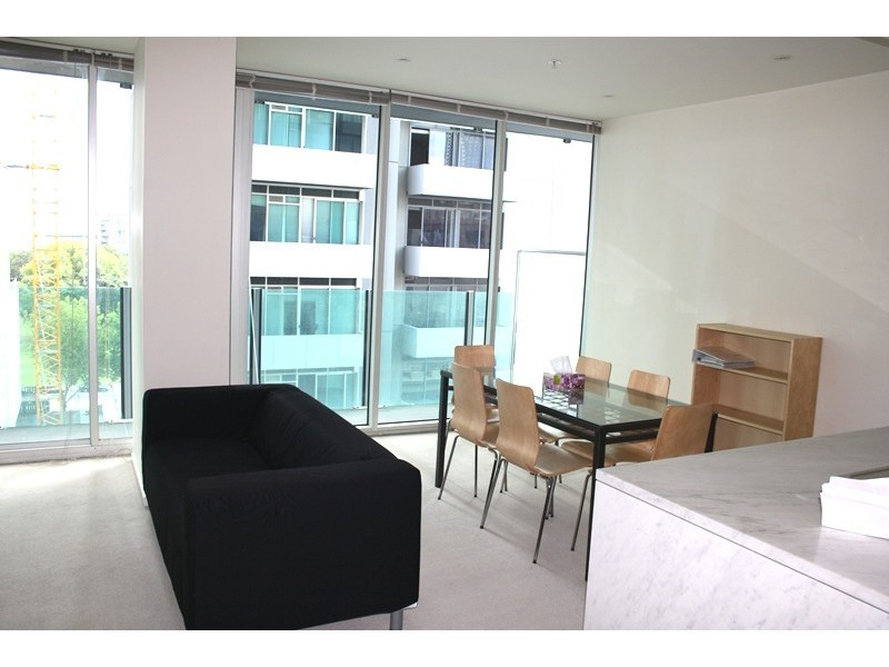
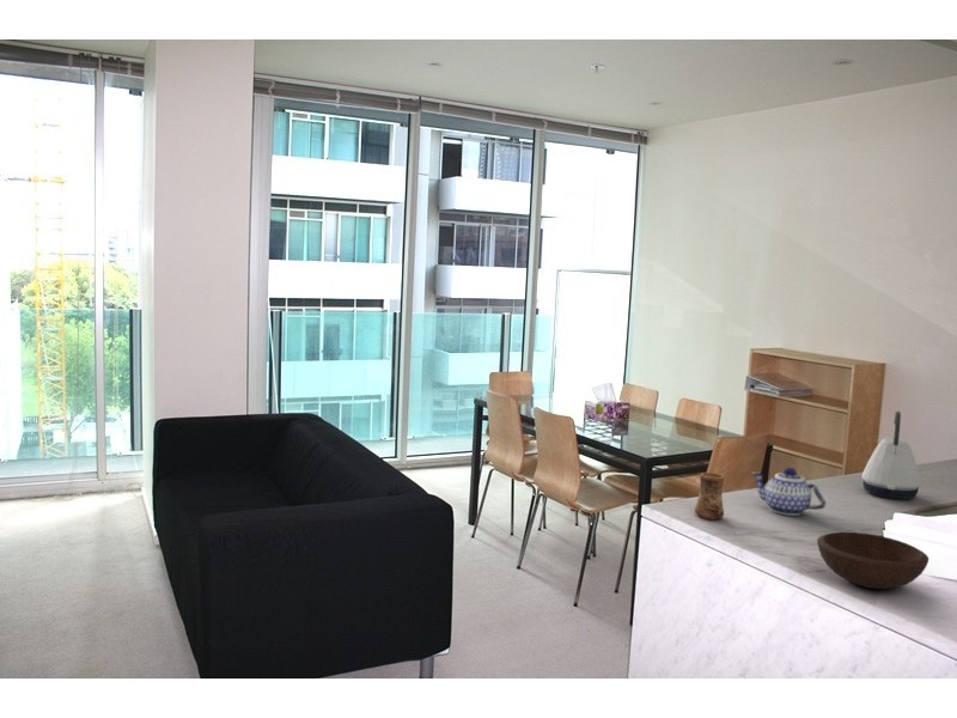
+ teapot (787, 489)
+ kettle (894, 452)
+ cup (709, 495)
+ bowl (870, 564)
